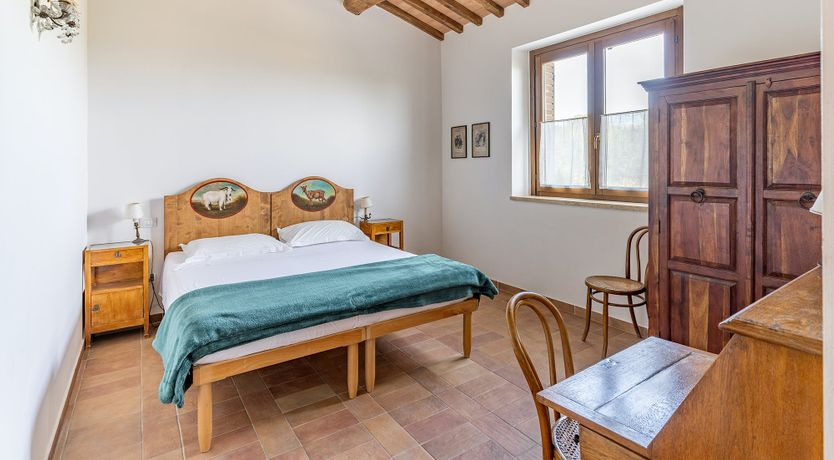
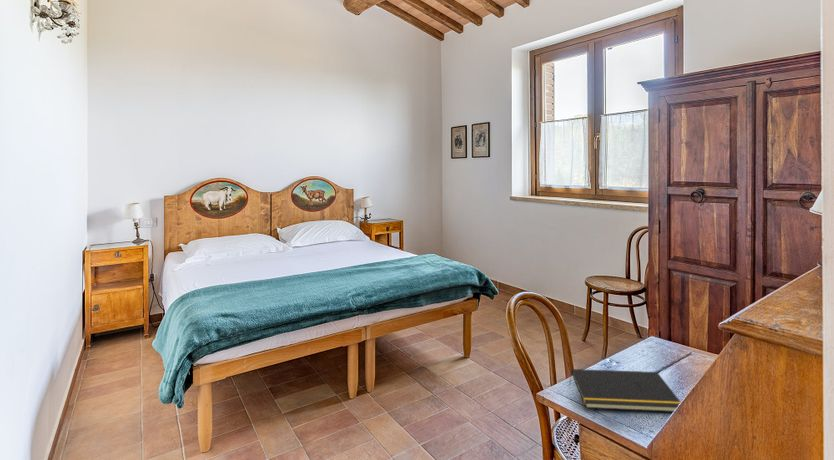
+ notepad (623, 388)
